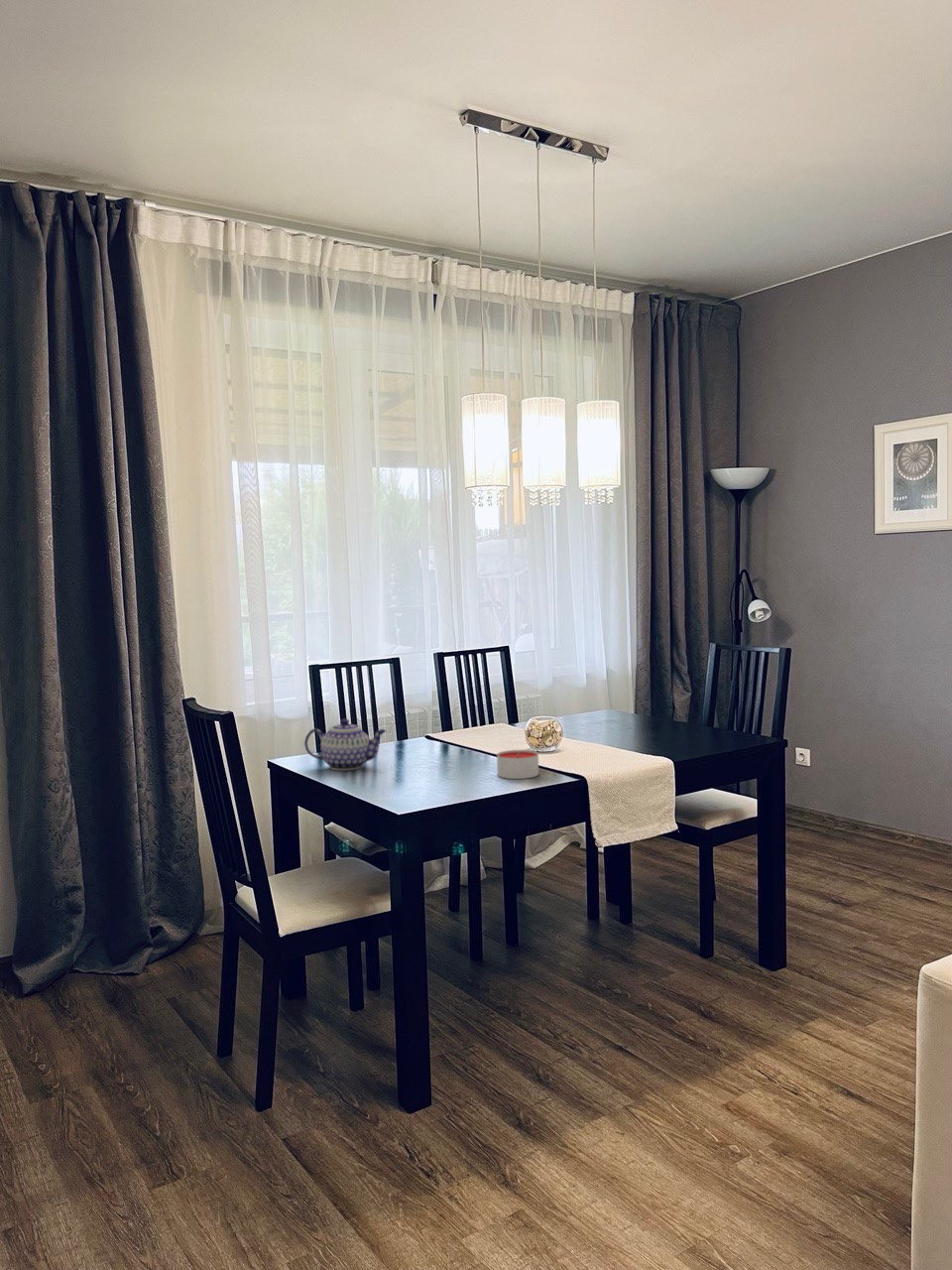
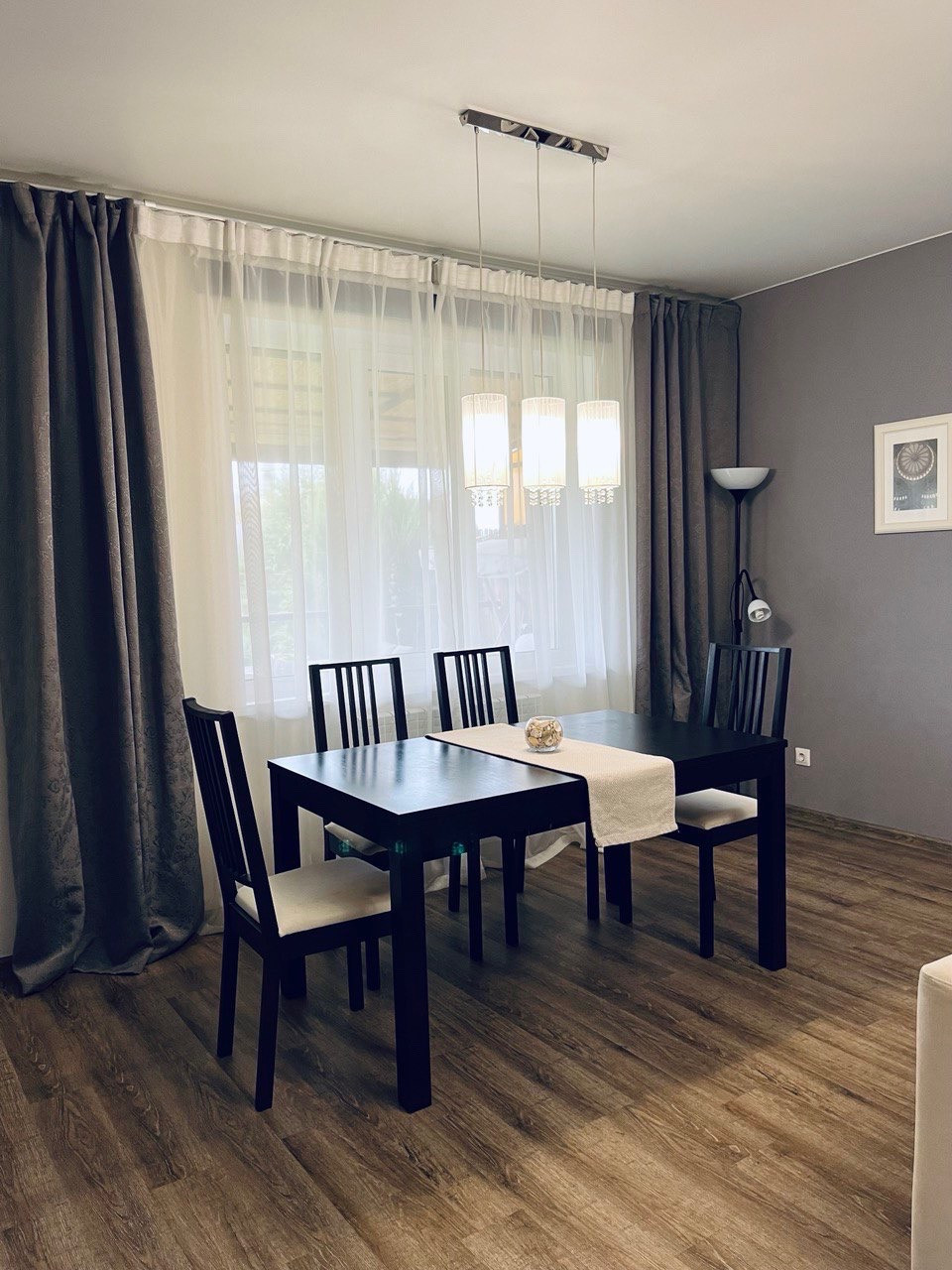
- teapot (345, 742)
- candle (518, 763)
